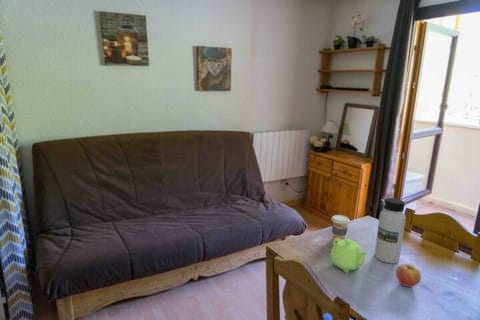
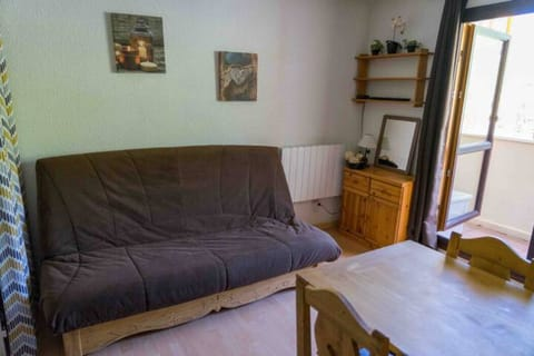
- coffee cup (339, 228)
- teapot (348, 254)
- water bottle (390, 229)
- fruit (408, 275)
